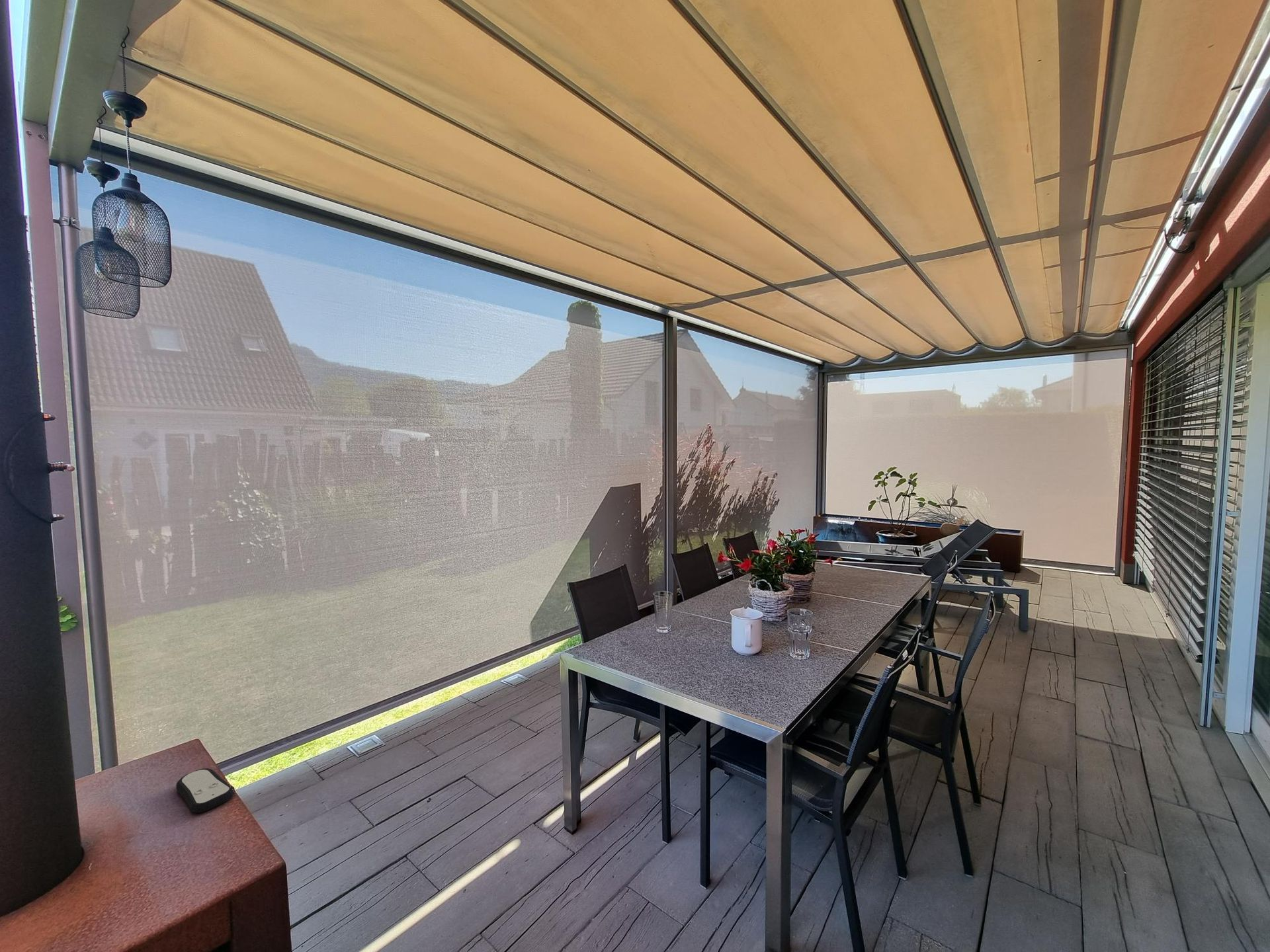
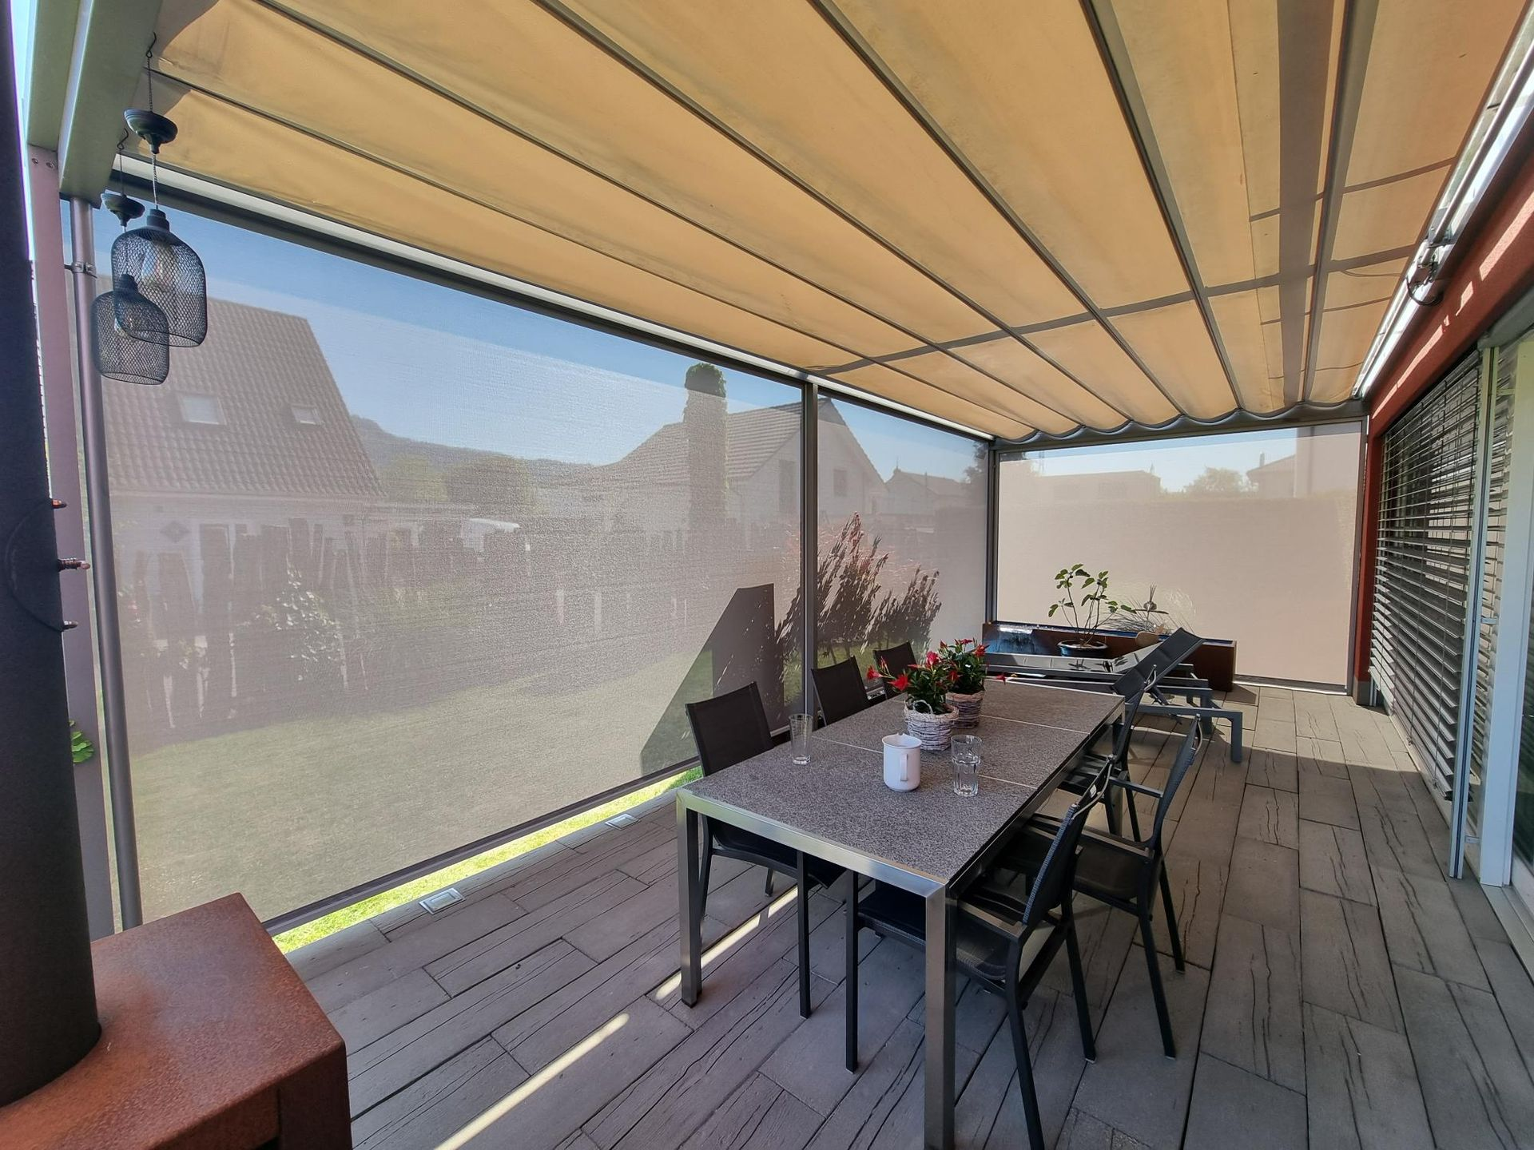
- remote control (204, 788)
